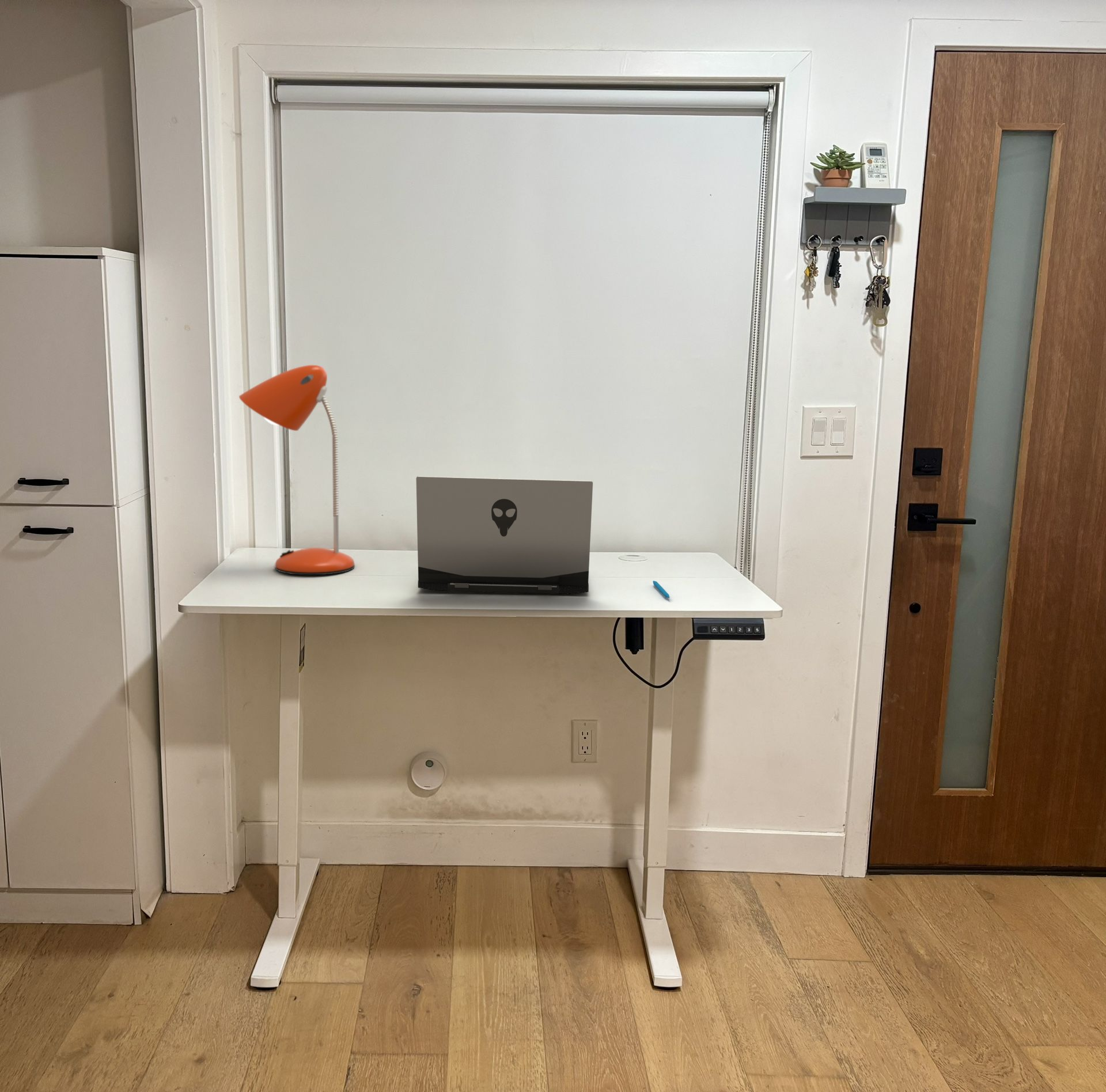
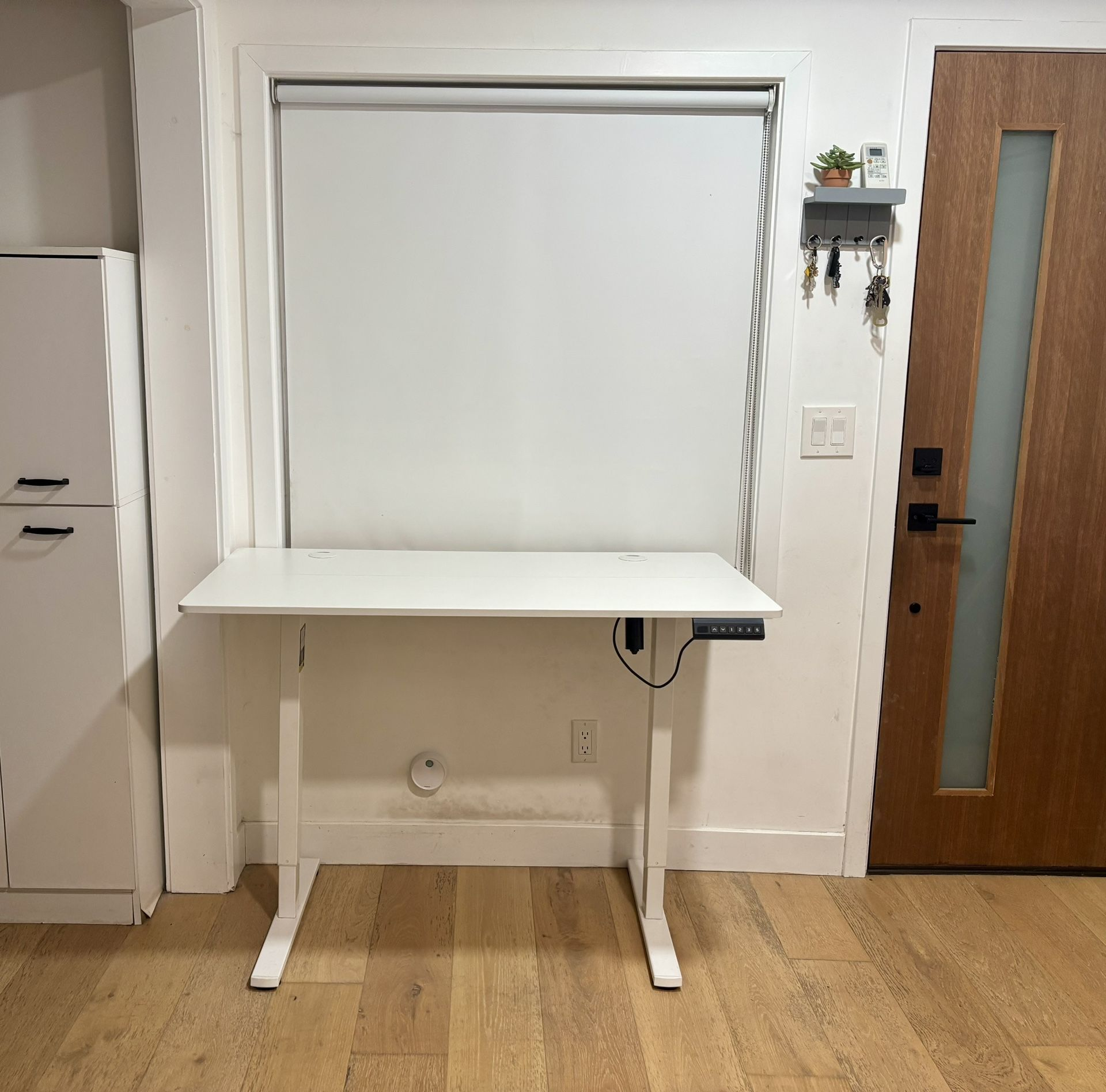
- desk lamp (332, 467)
- laptop (506, 528)
- pen (661, 589)
